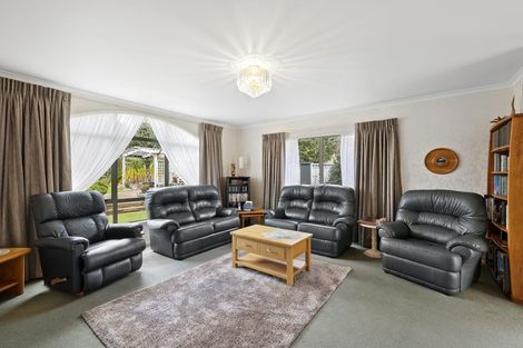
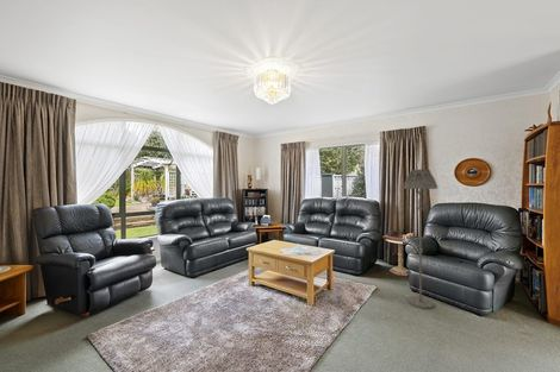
+ floor lamp (419, 235)
